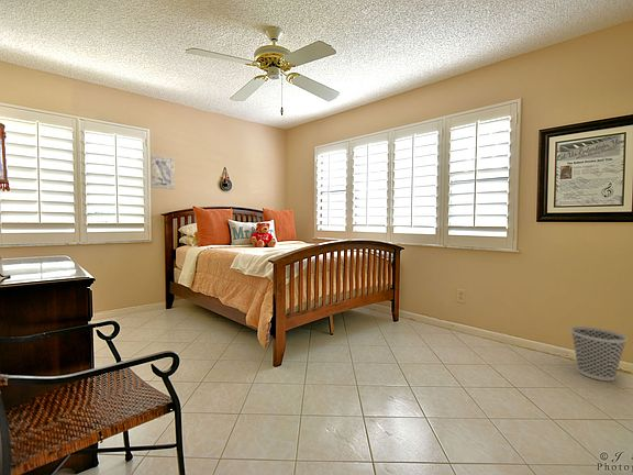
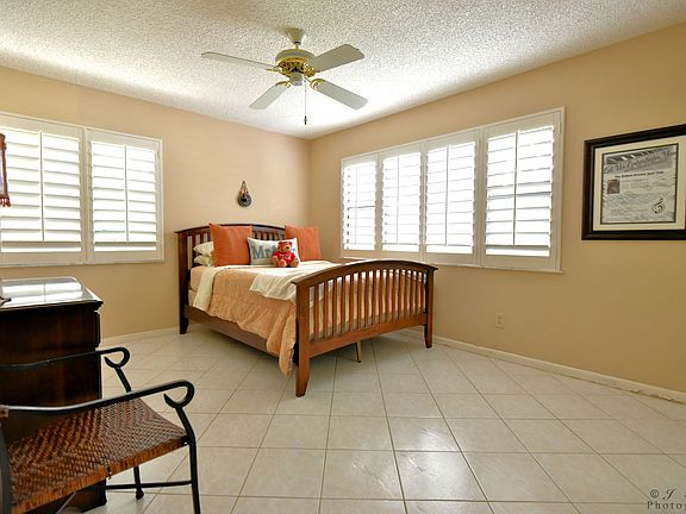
- wastebasket (597, 353)
- wall art (163, 173)
